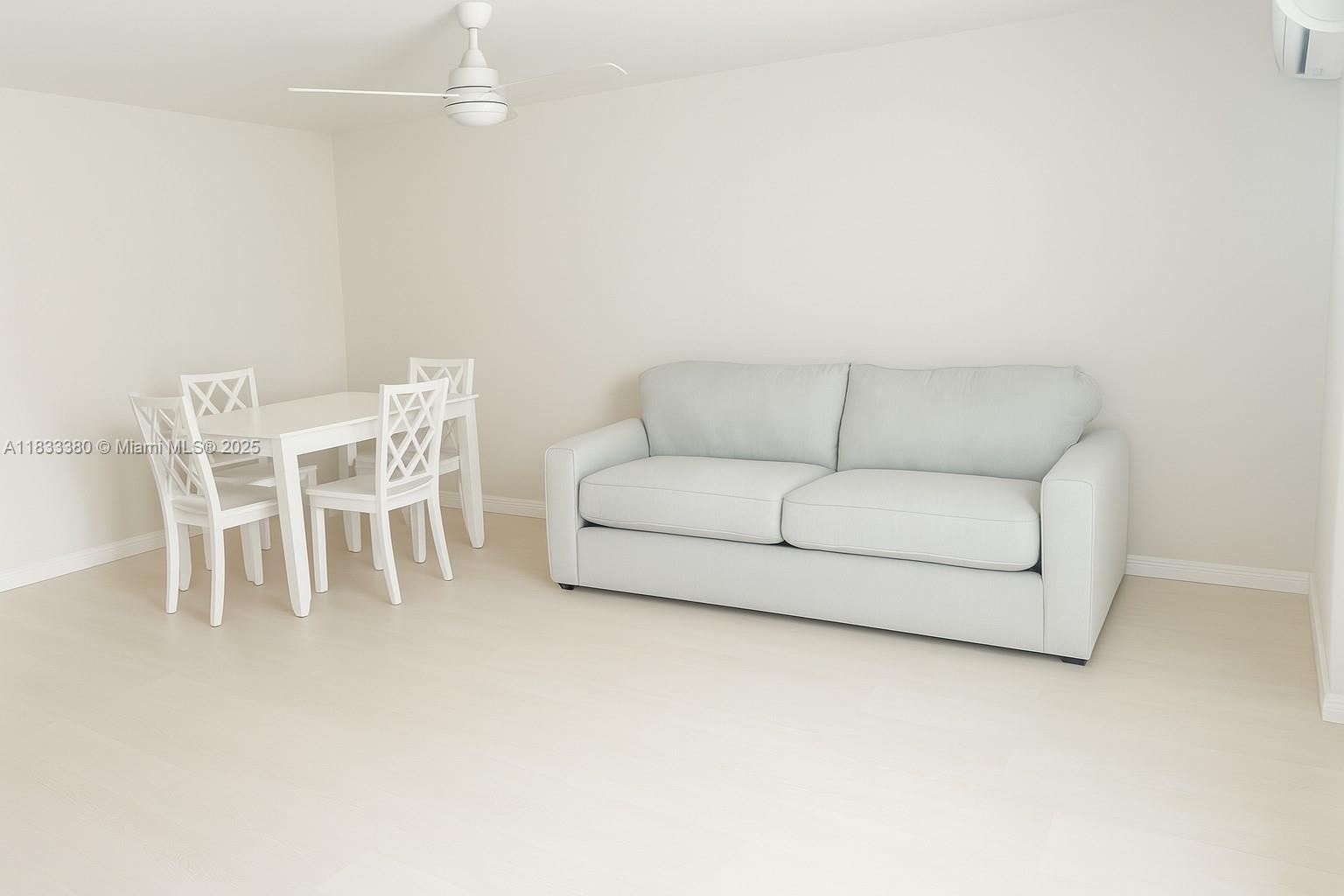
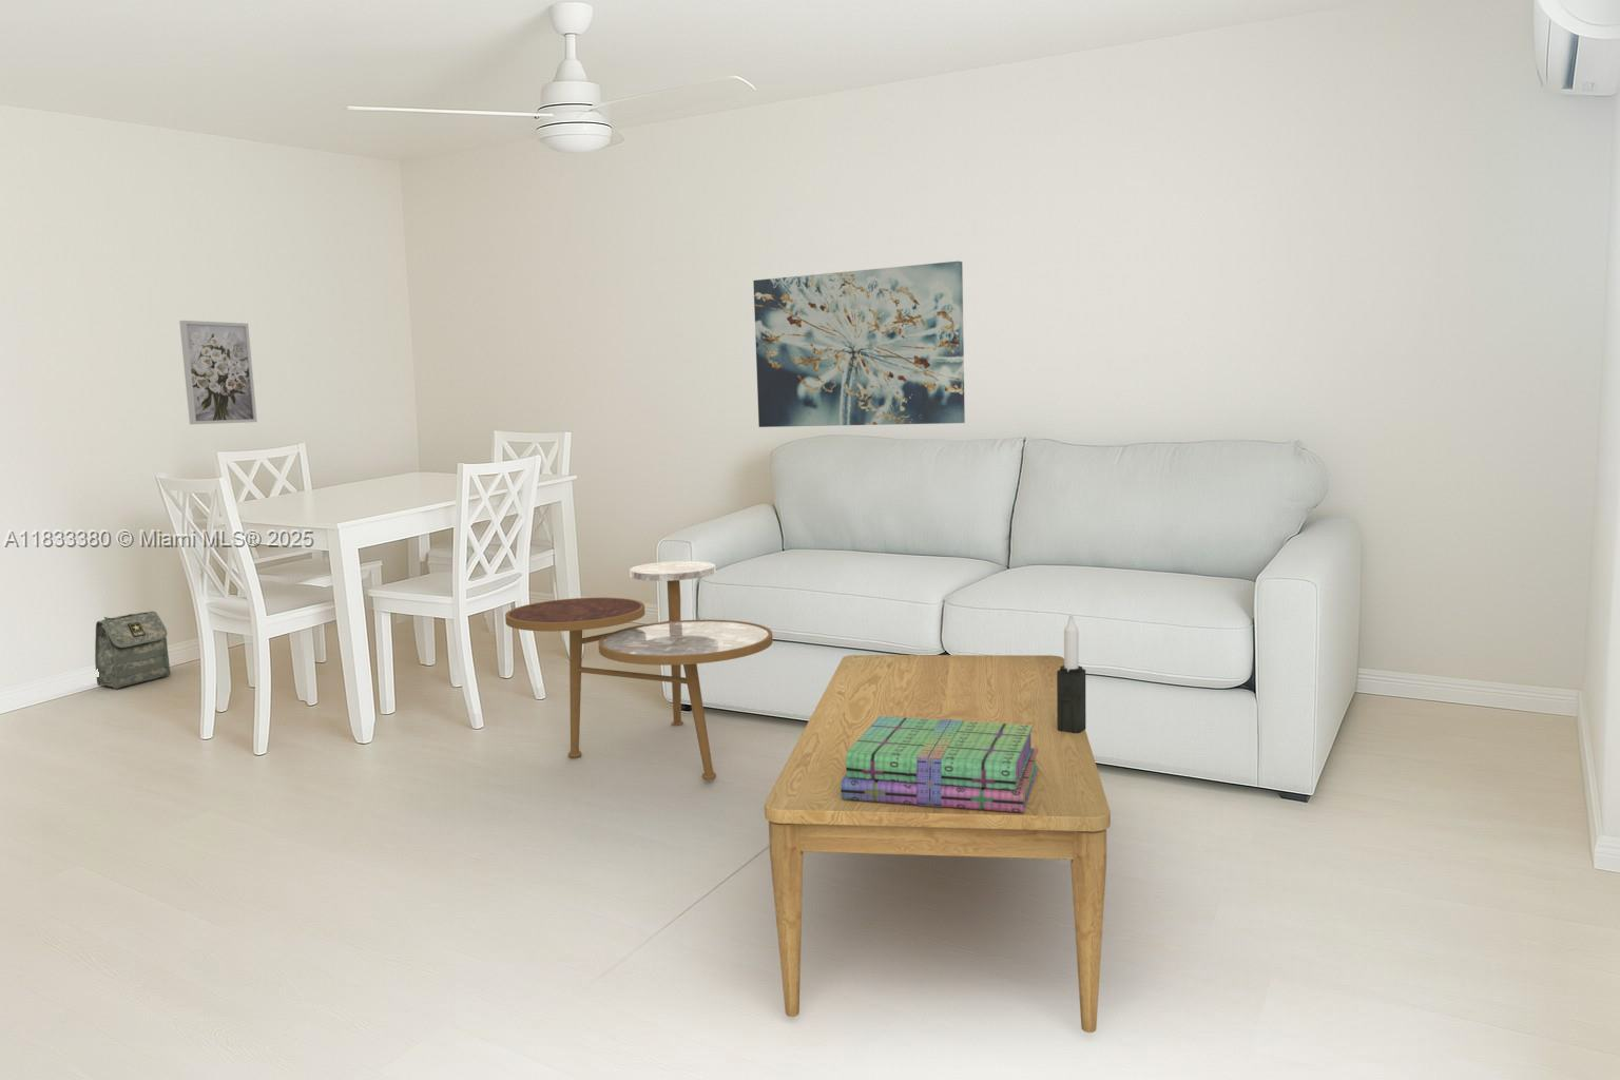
+ bag (131, 646)
+ candle (1070, 670)
+ side table (663, 664)
+ stack of books (941, 759)
+ wall art (855, 348)
+ wall art (219, 372)
+ coffee table (946, 806)
